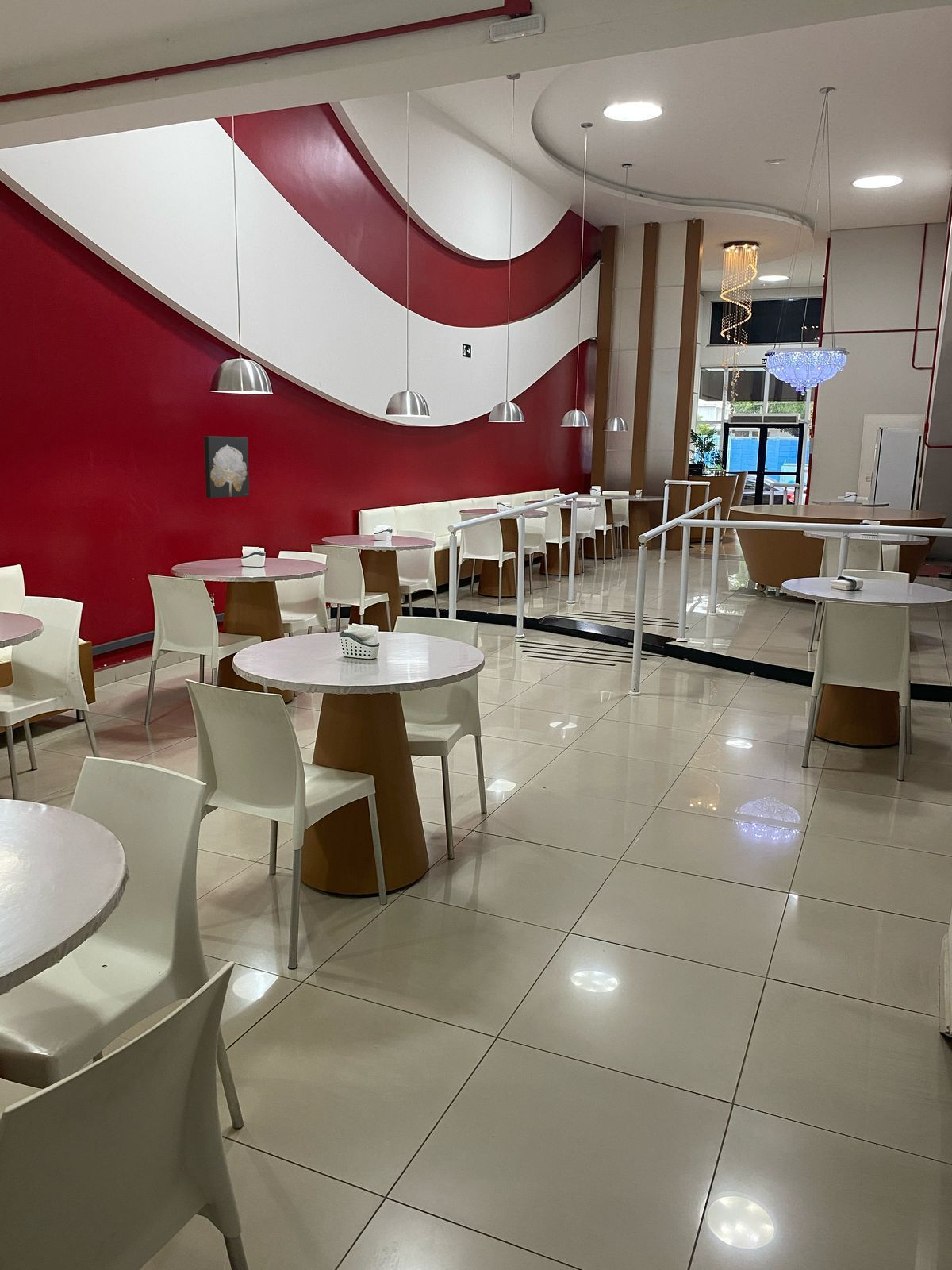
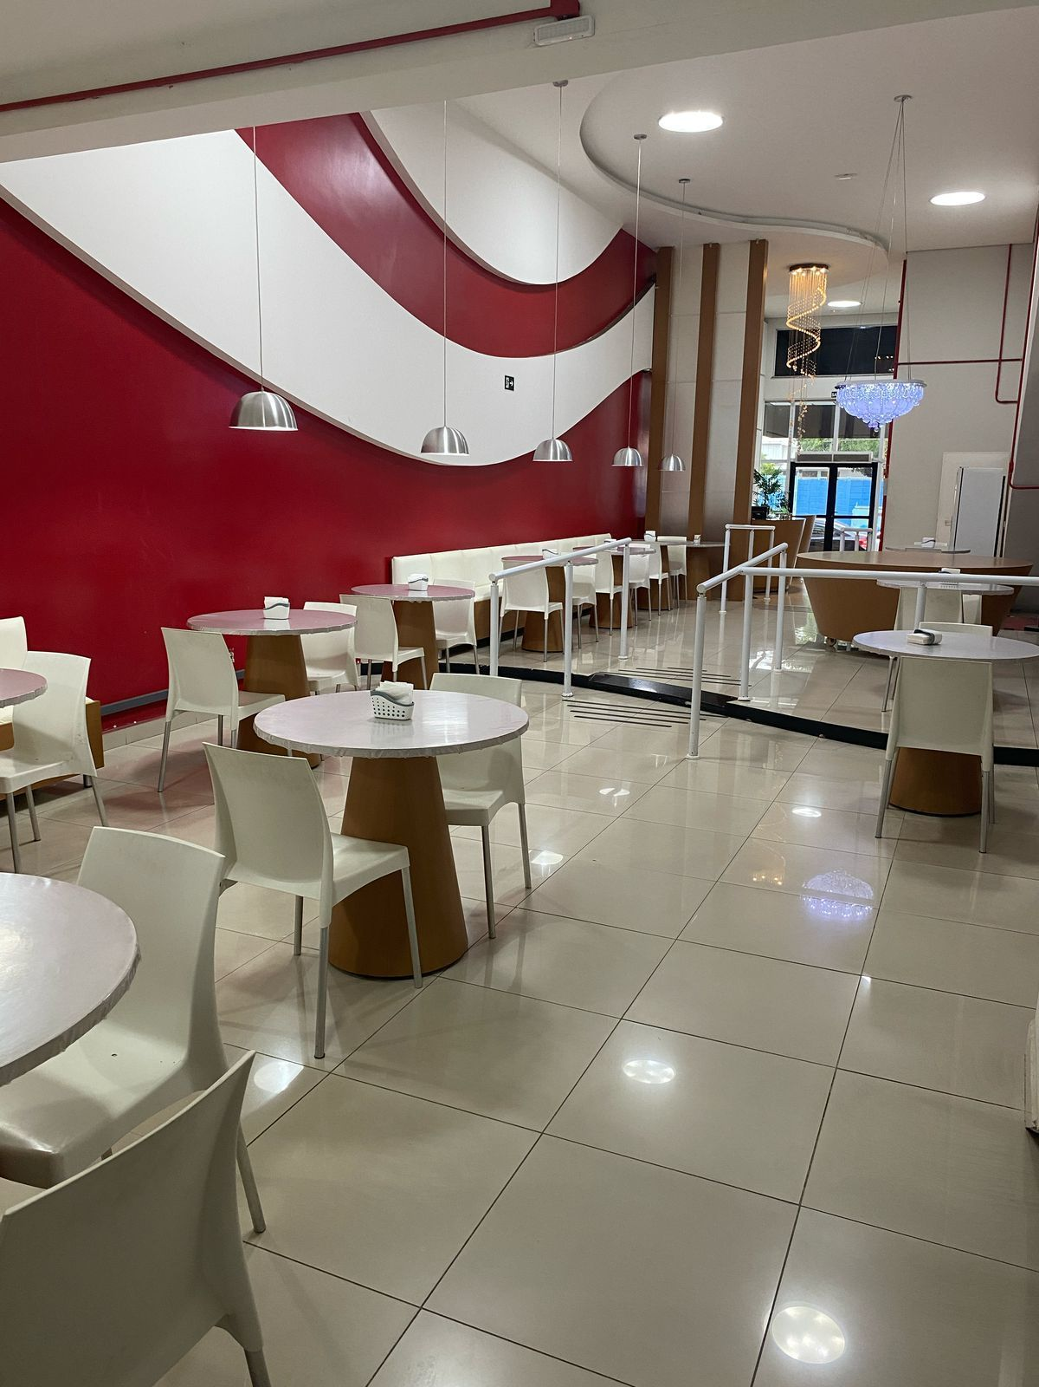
- wall art (227, 467)
